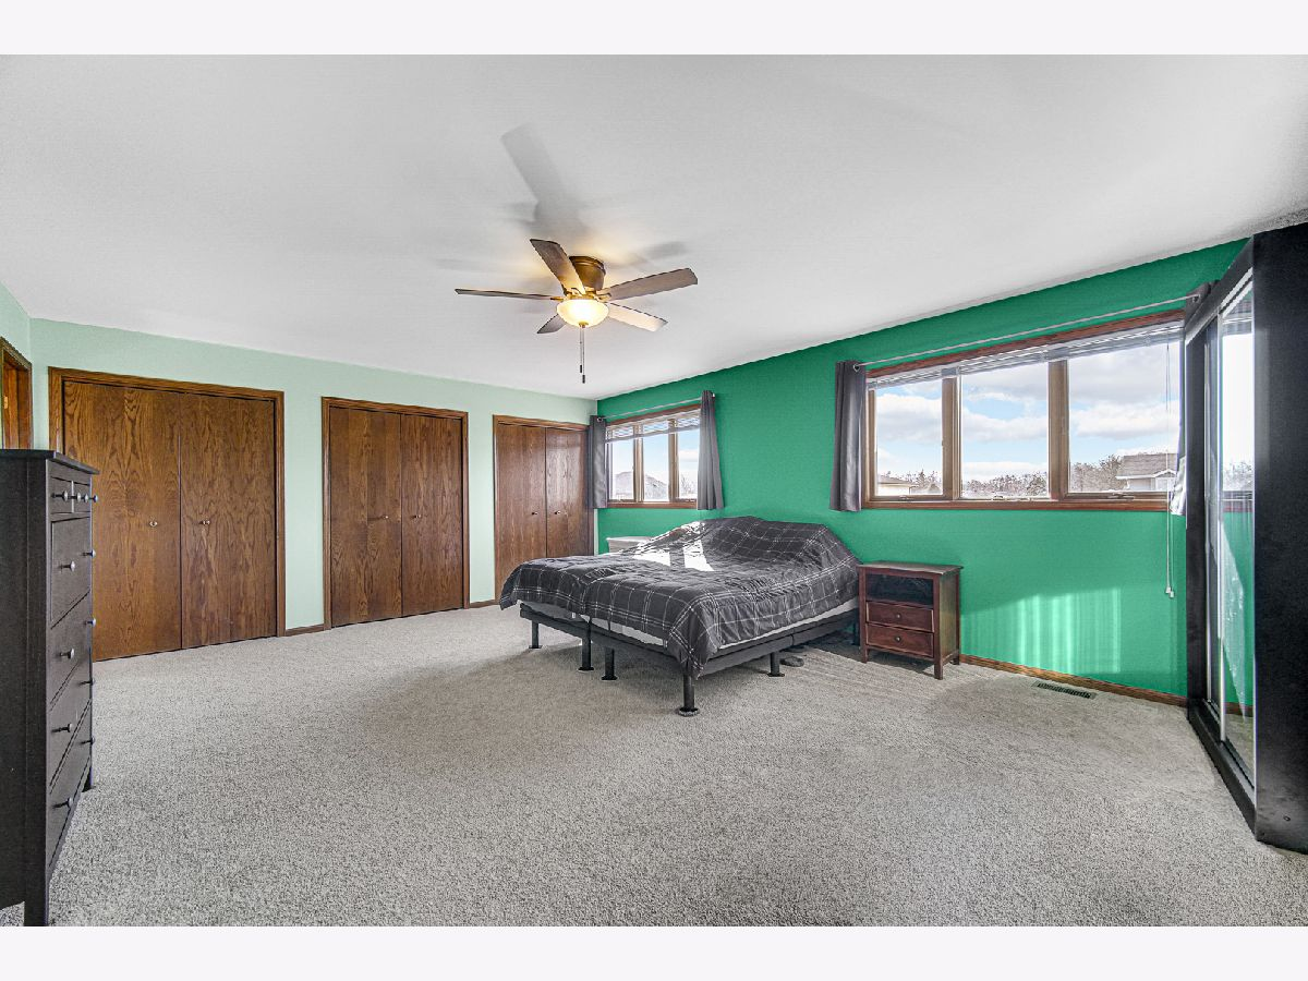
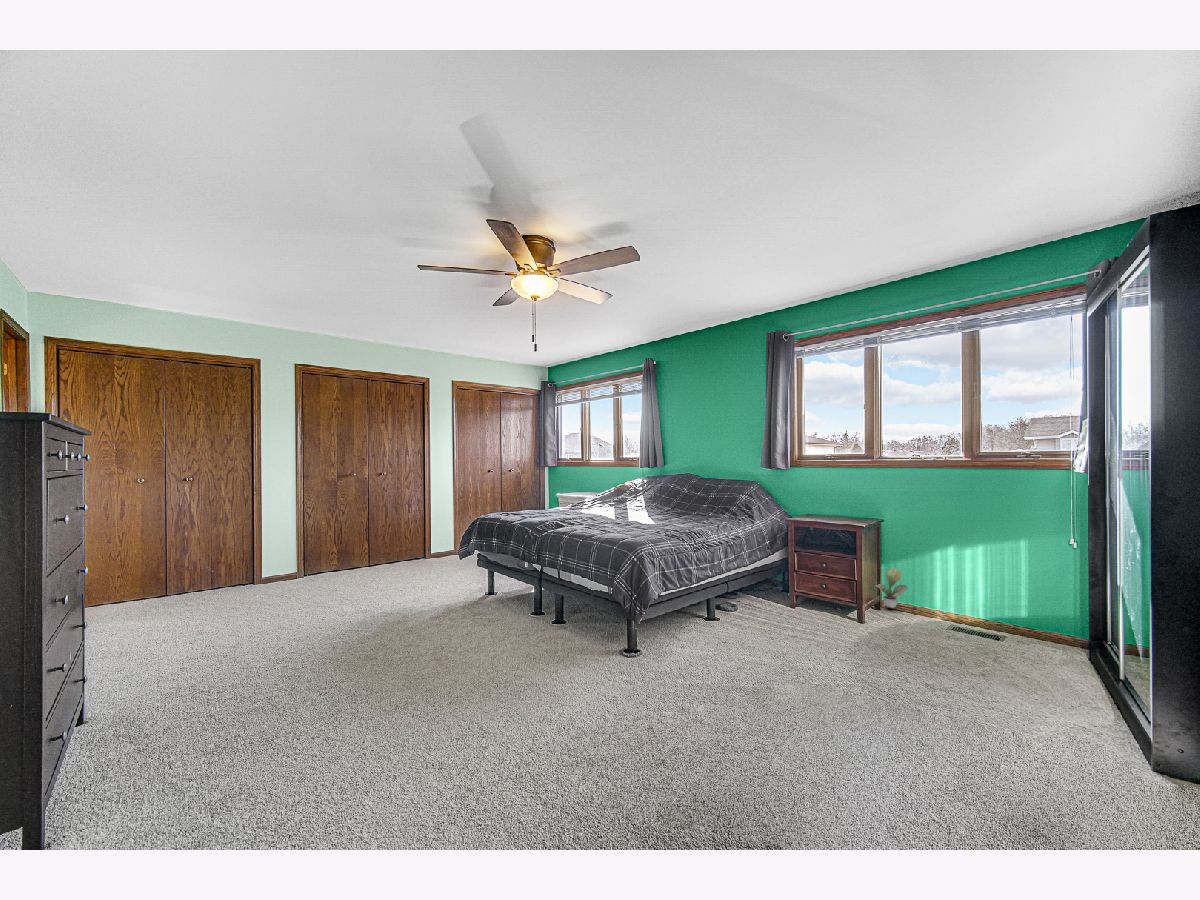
+ potted plant (888, 590)
